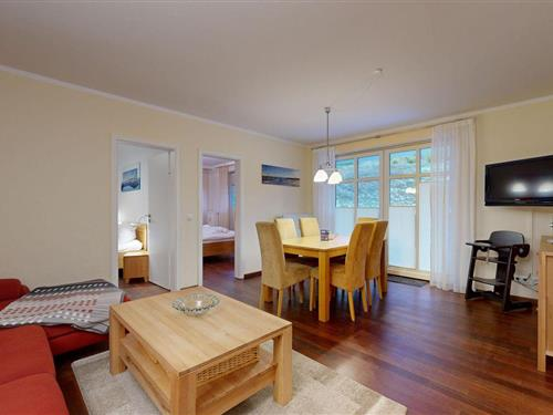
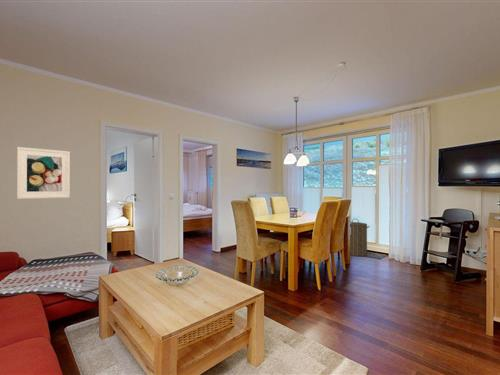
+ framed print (44, 173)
+ laundry hamper (355, 236)
